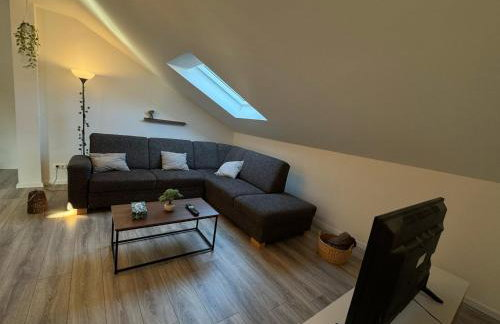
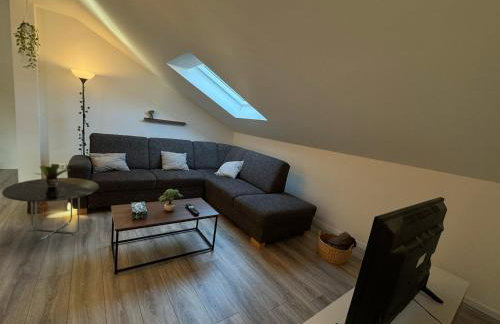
+ potted plant (52, 175)
+ side table (55, 200)
